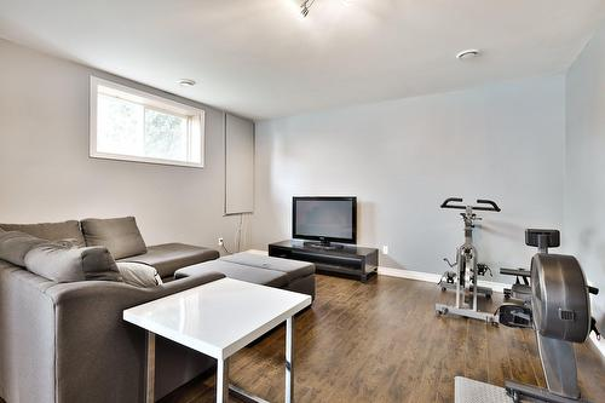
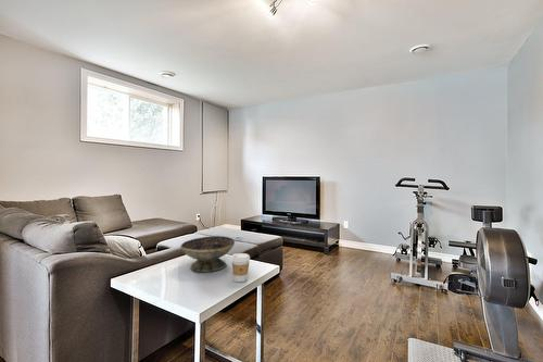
+ decorative bowl (207, 253)
+ coffee cup (240, 266)
